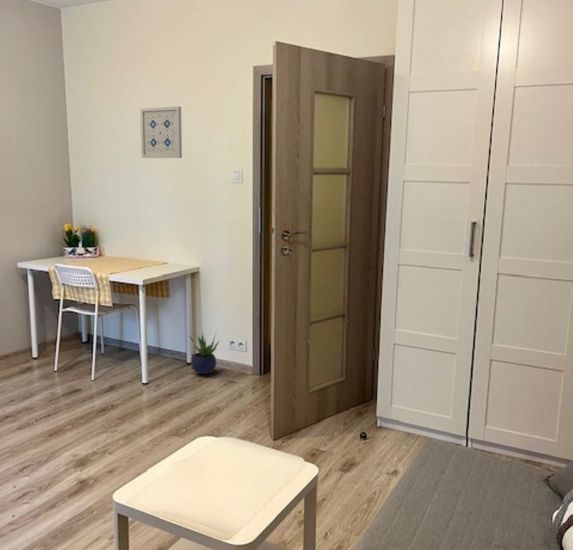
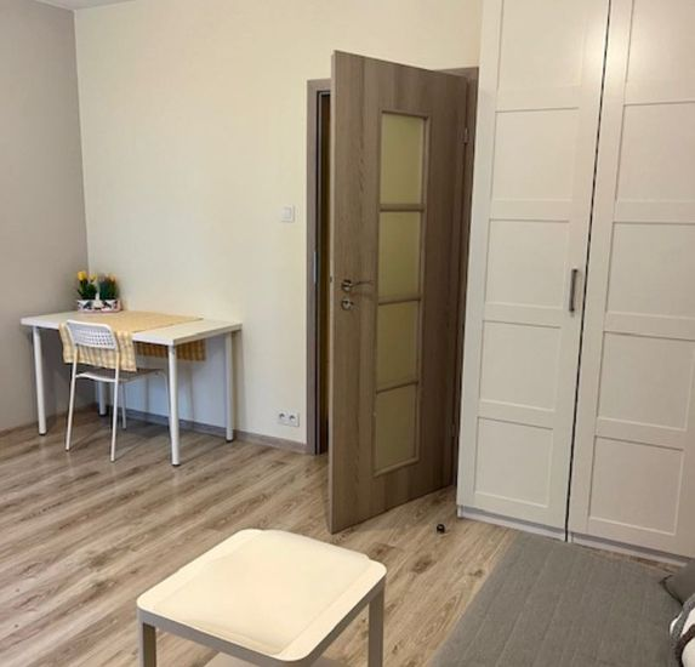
- wall art (160, 133)
- potted plant (206, 352)
